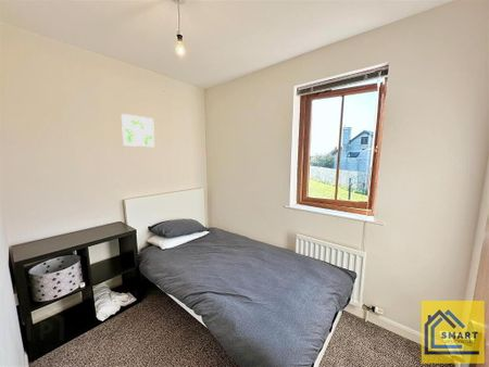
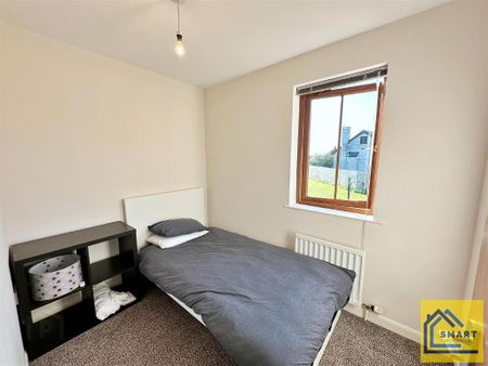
- wall art (138, 131)
